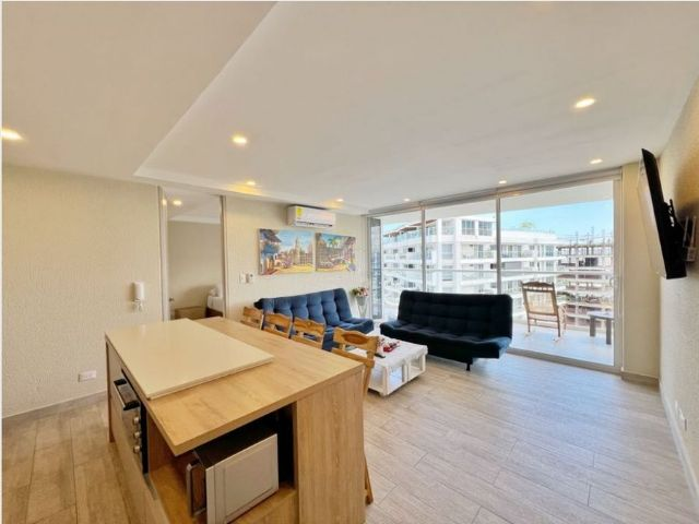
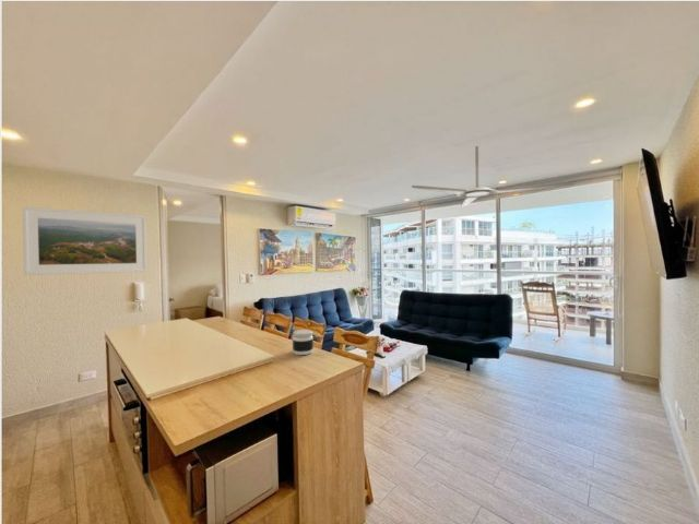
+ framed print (91, 242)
+ jar (303, 342)
+ ceiling fan (477, 170)
